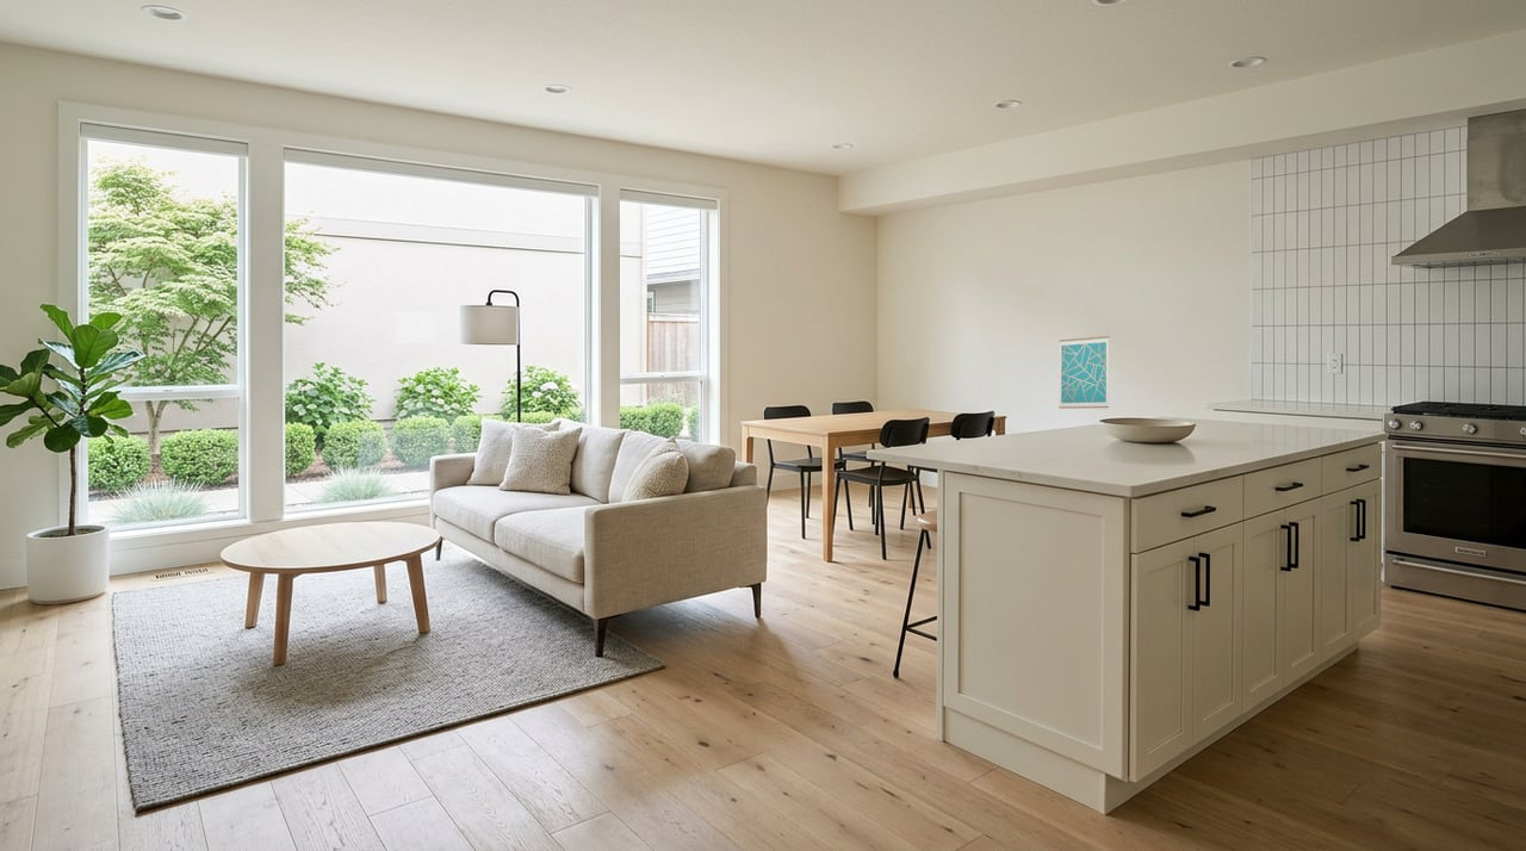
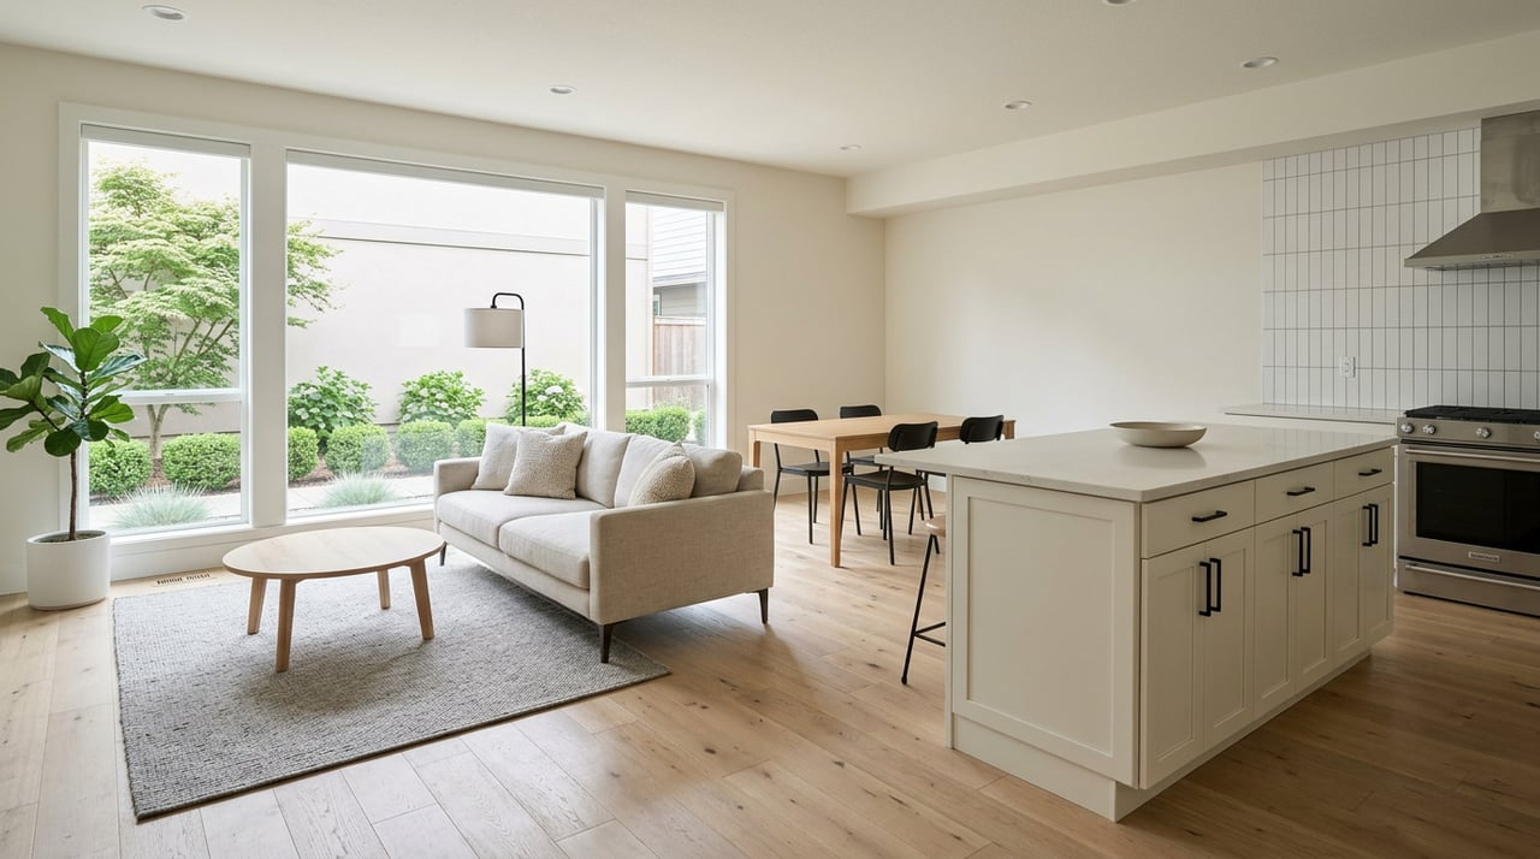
- wall art (1083, 373)
